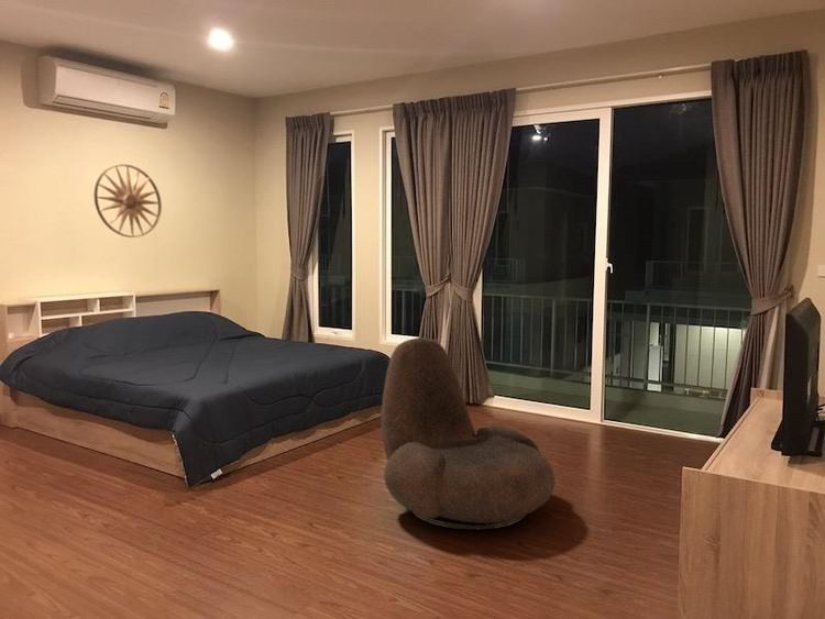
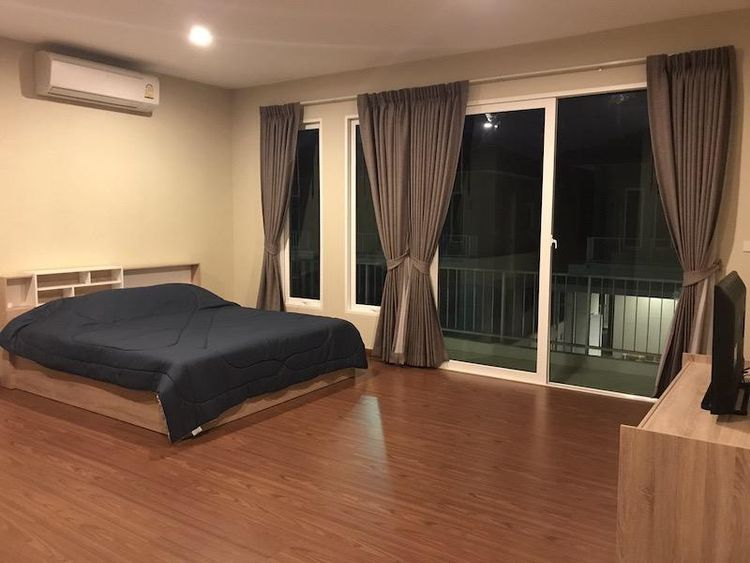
- armchair (464, 424)
- wall art (129, 200)
